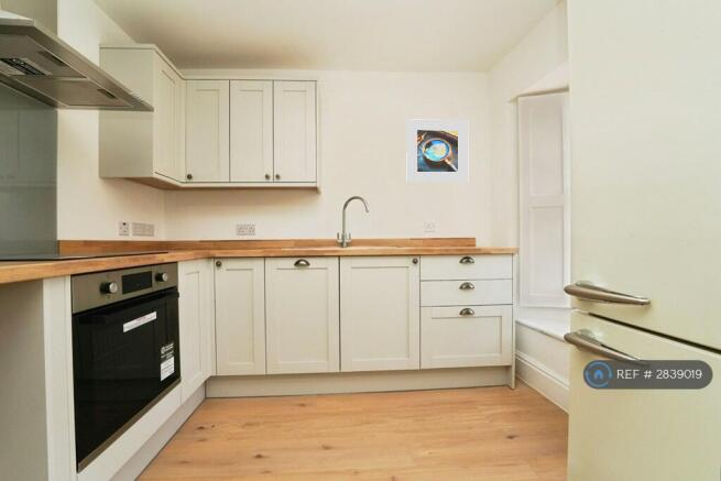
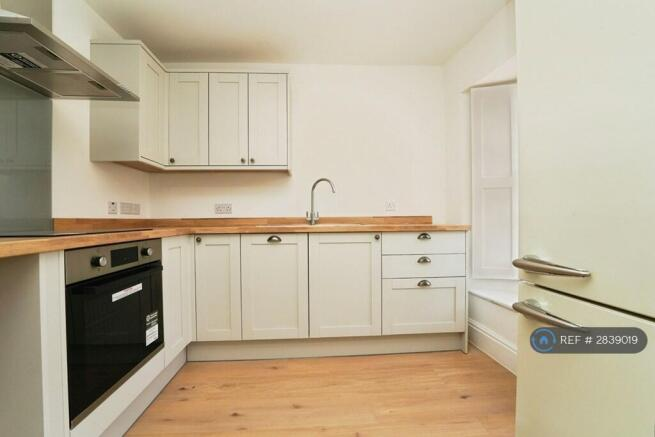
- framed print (437, 151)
